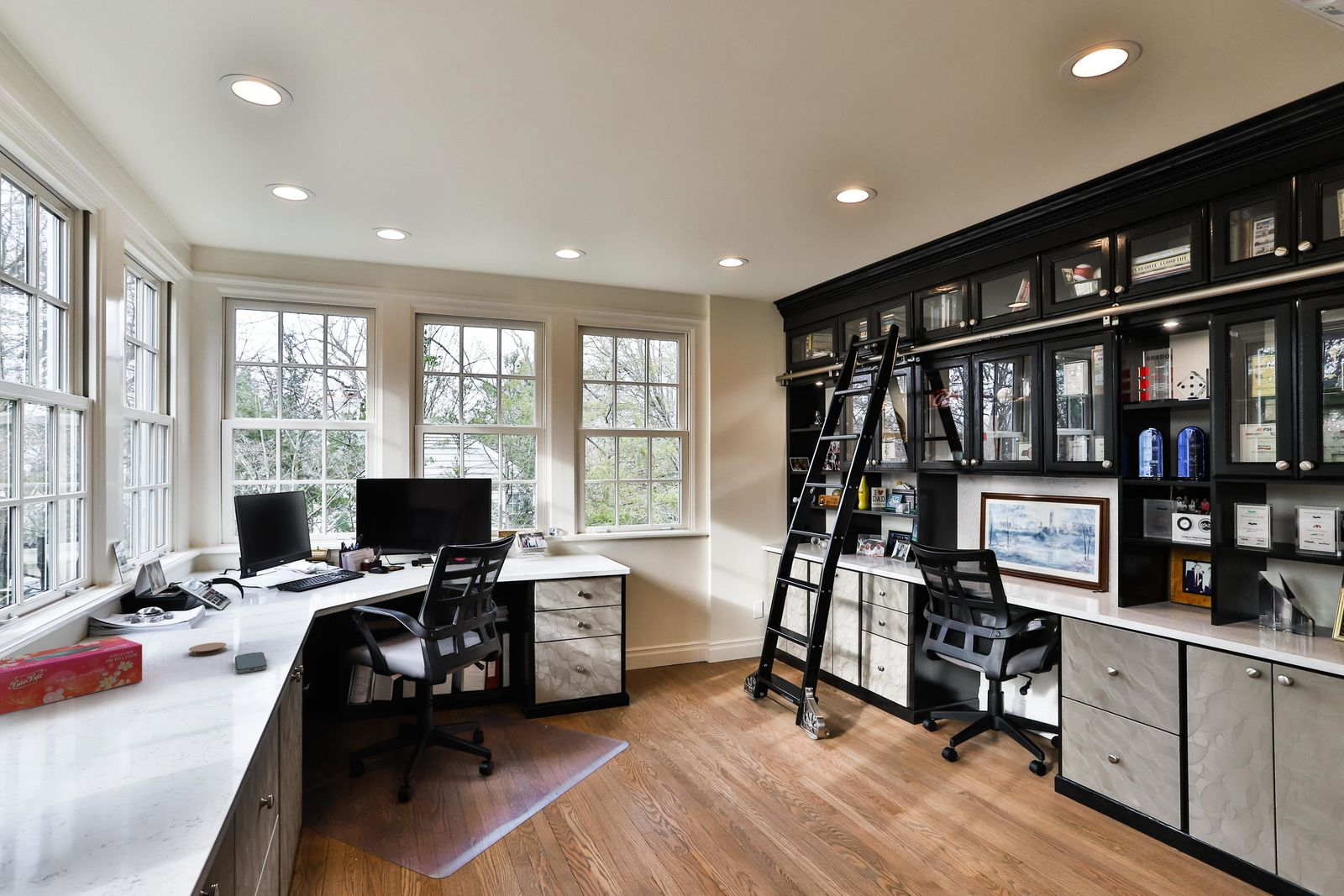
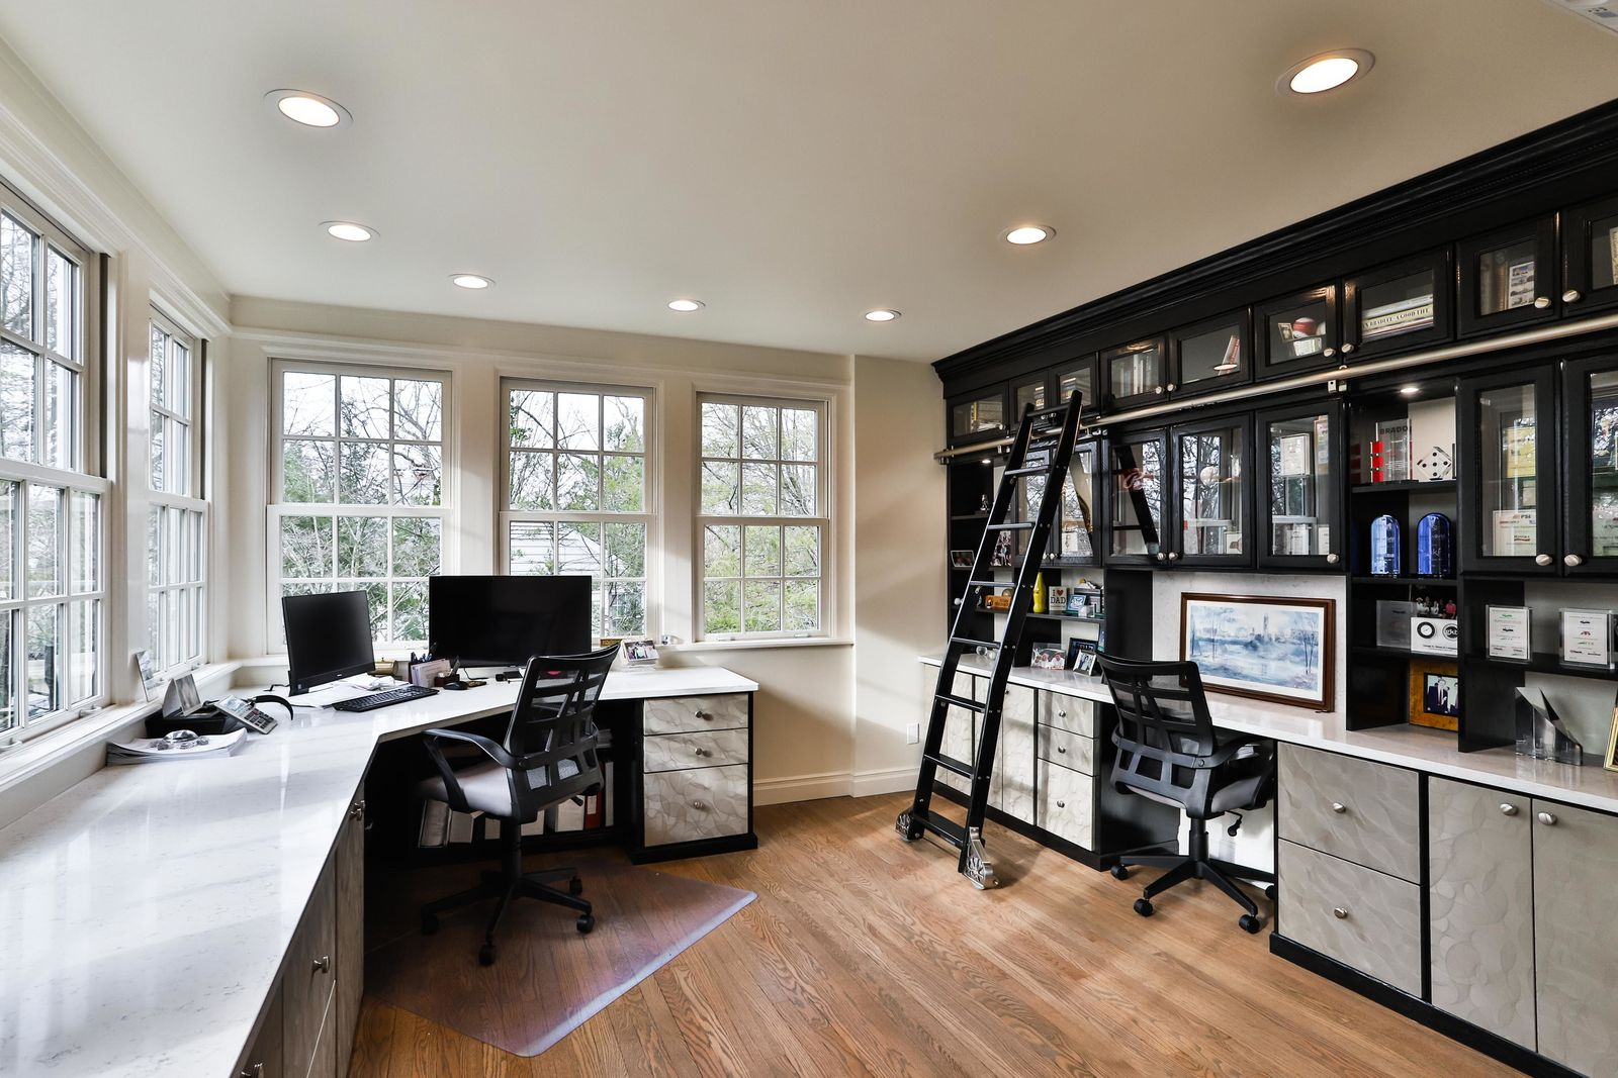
- smartphone (250, 662)
- tissue box (64, 672)
- coaster (207, 648)
